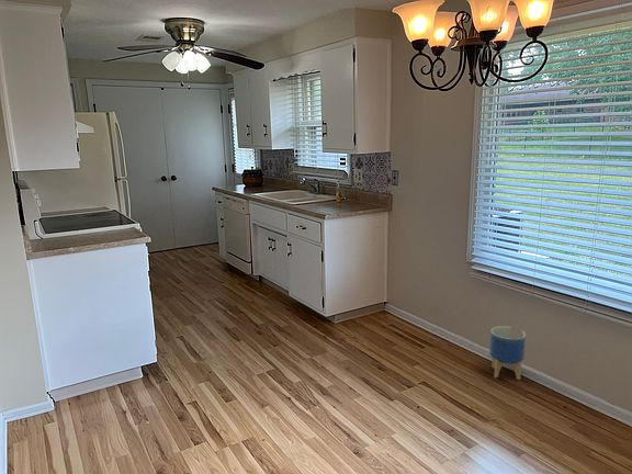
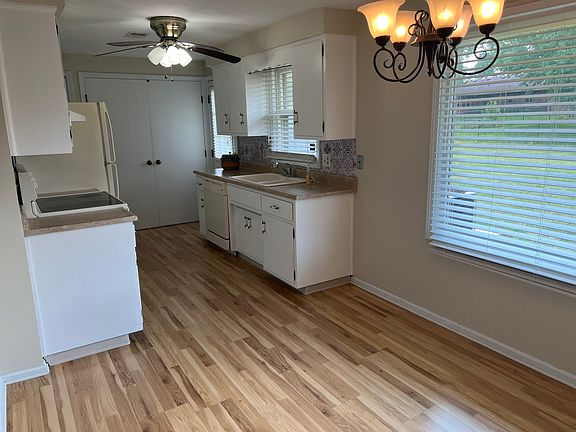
- planter (506, 352)
